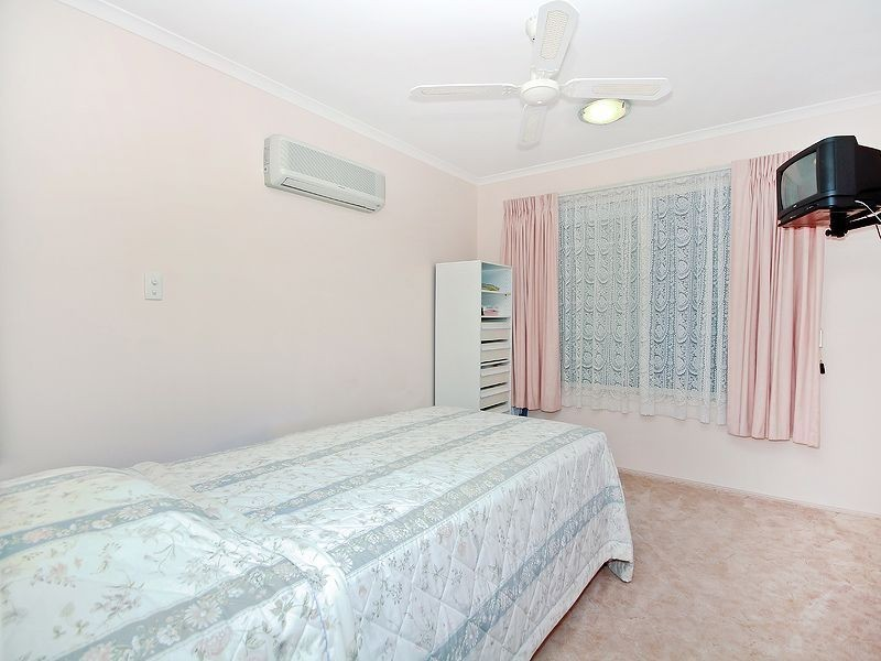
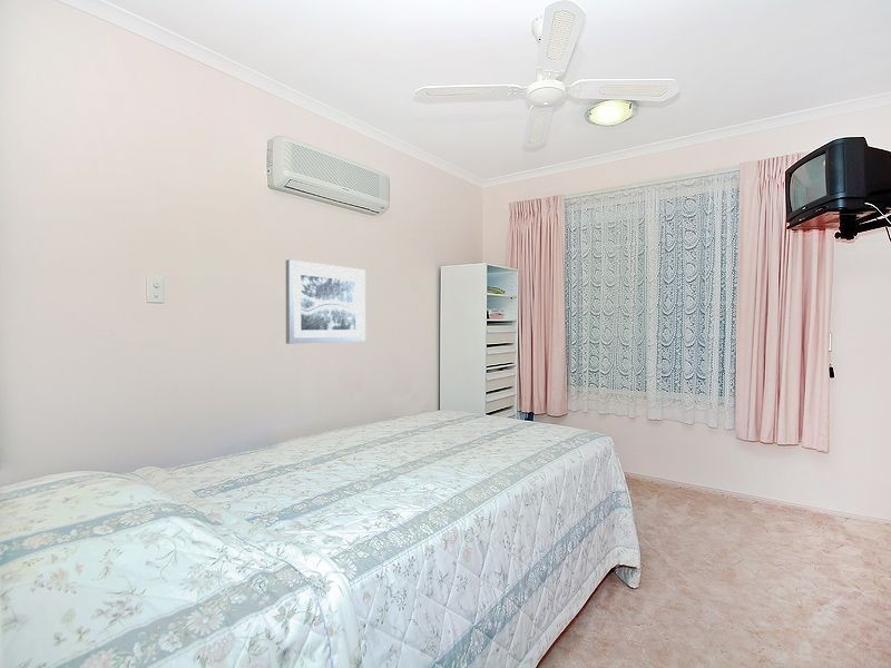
+ wall art (329, 304)
